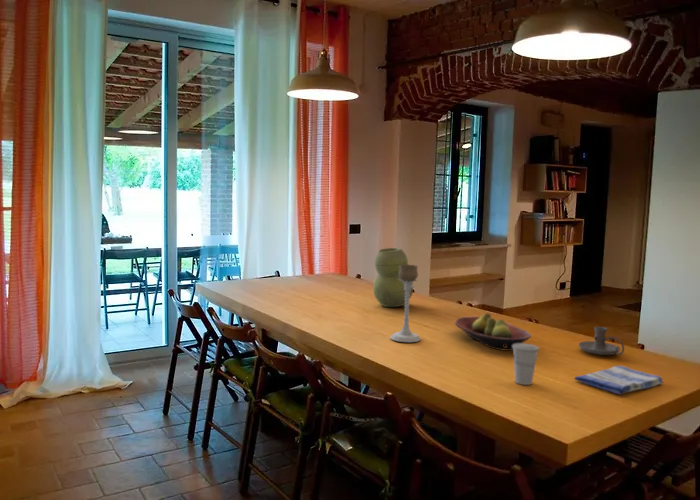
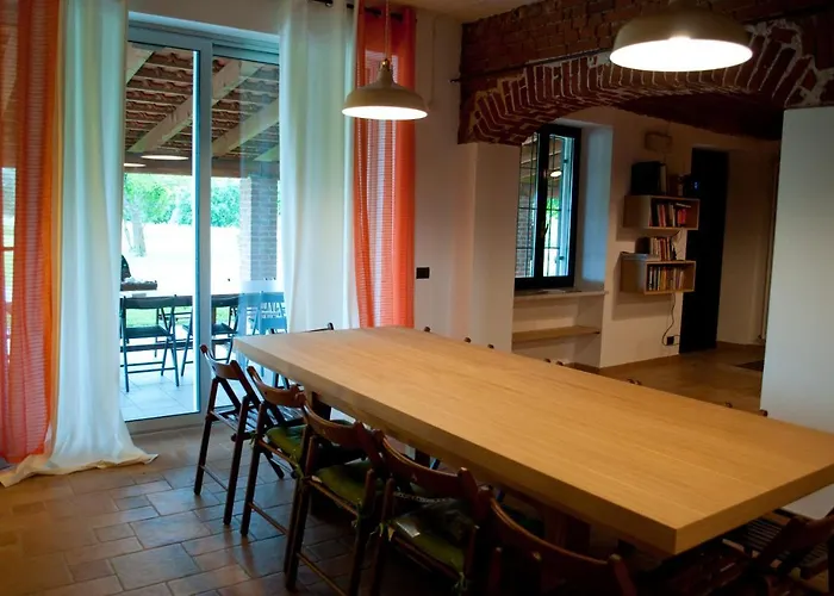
- vase (392, 277)
- candle holder (603, 341)
- dish towel (618, 378)
- fruit bowl (491, 328)
- candle holder (407, 302)
- cup (524, 364)
